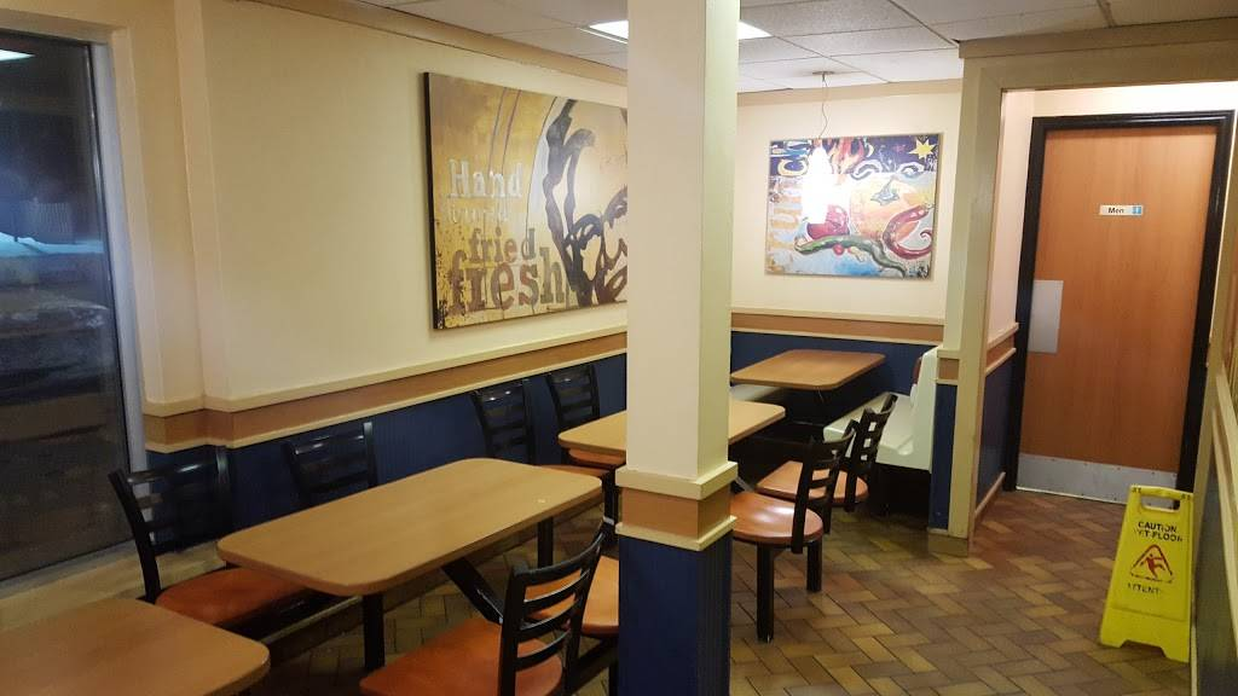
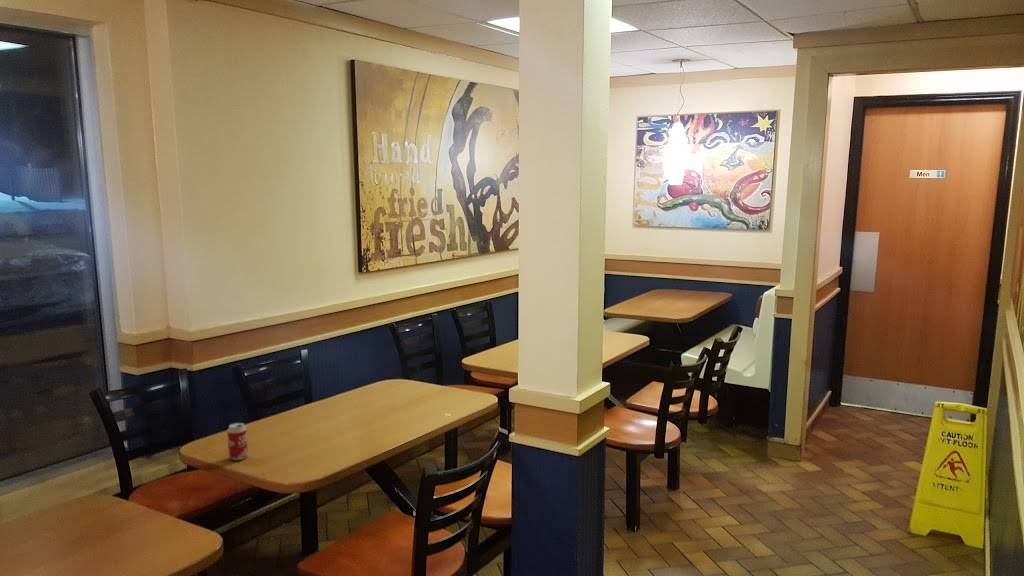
+ beverage can (237, 441)
